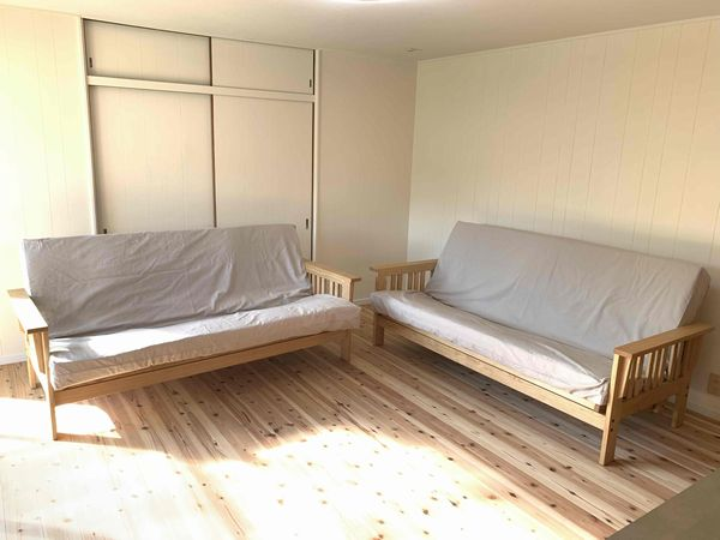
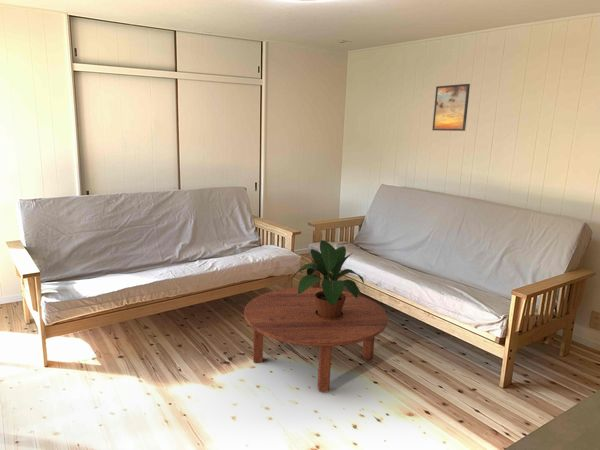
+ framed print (450, 108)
+ coffee table (314, 334)
+ potted plant (328, 275)
